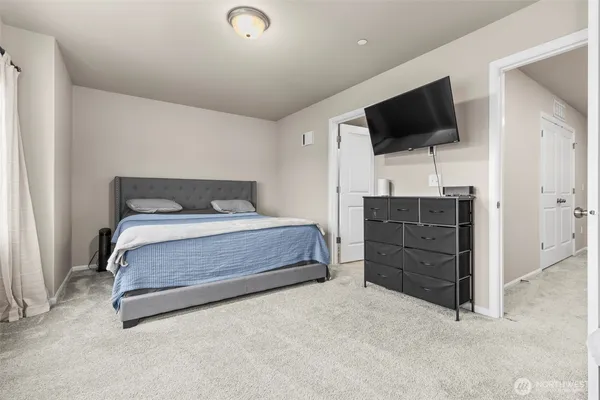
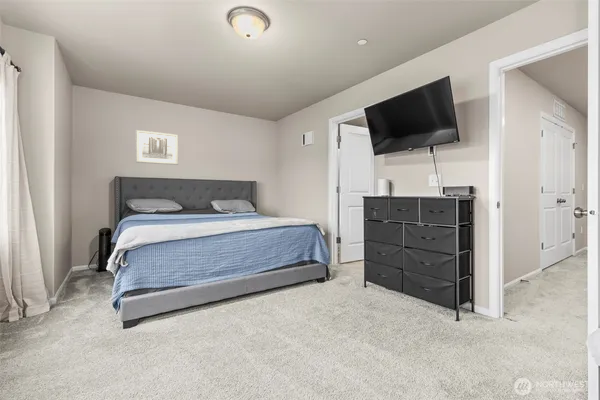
+ wall art (157, 148)
